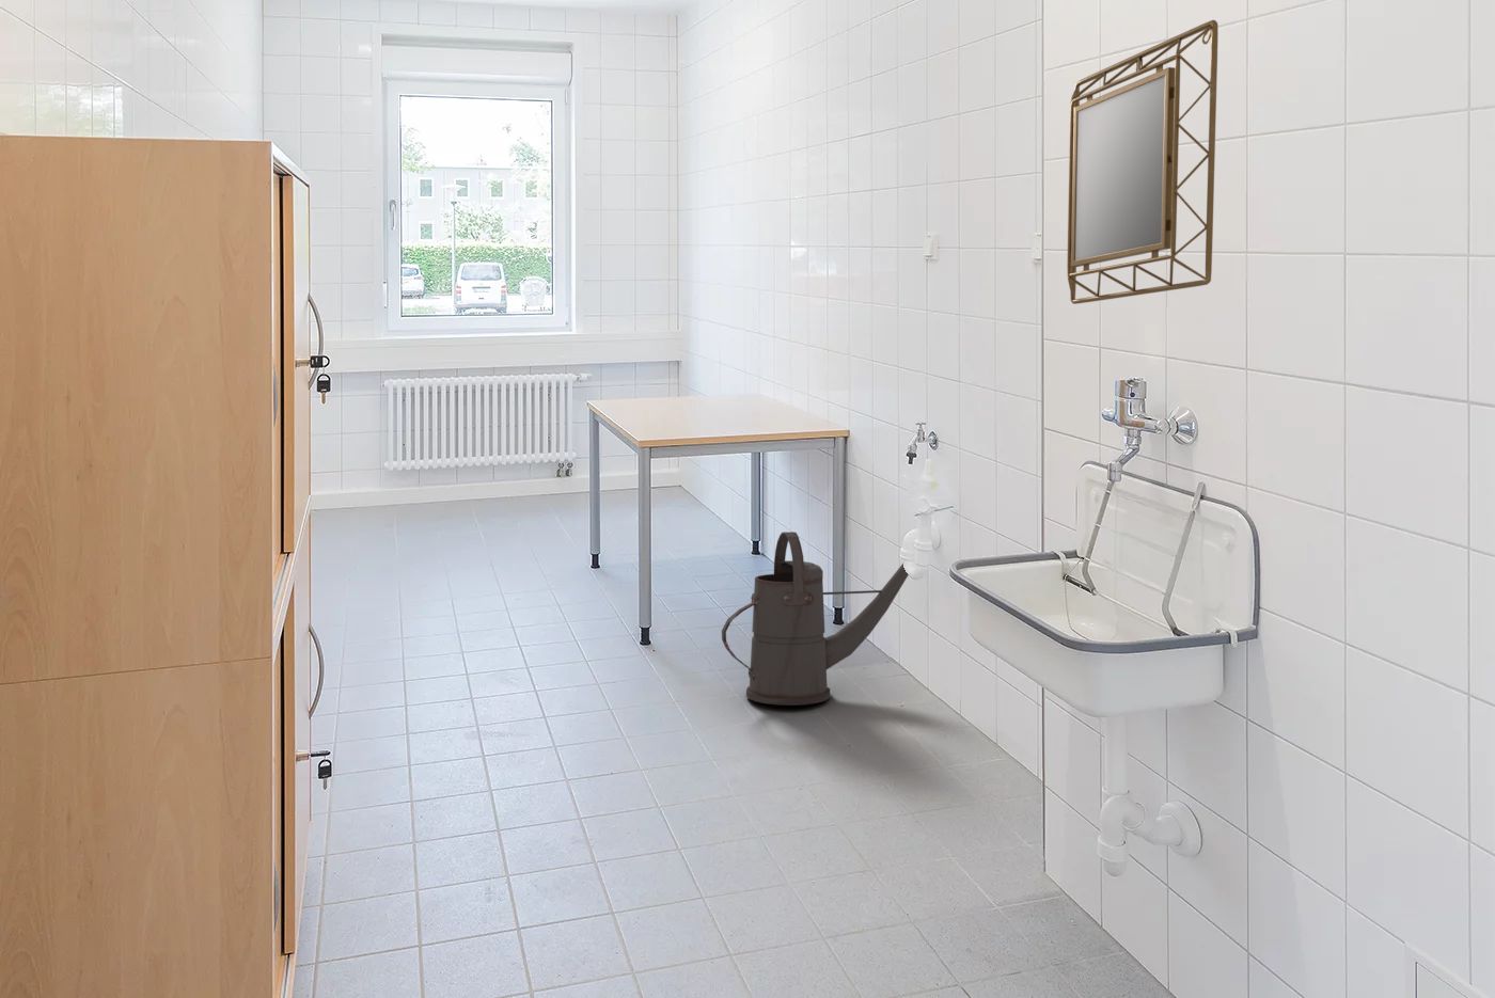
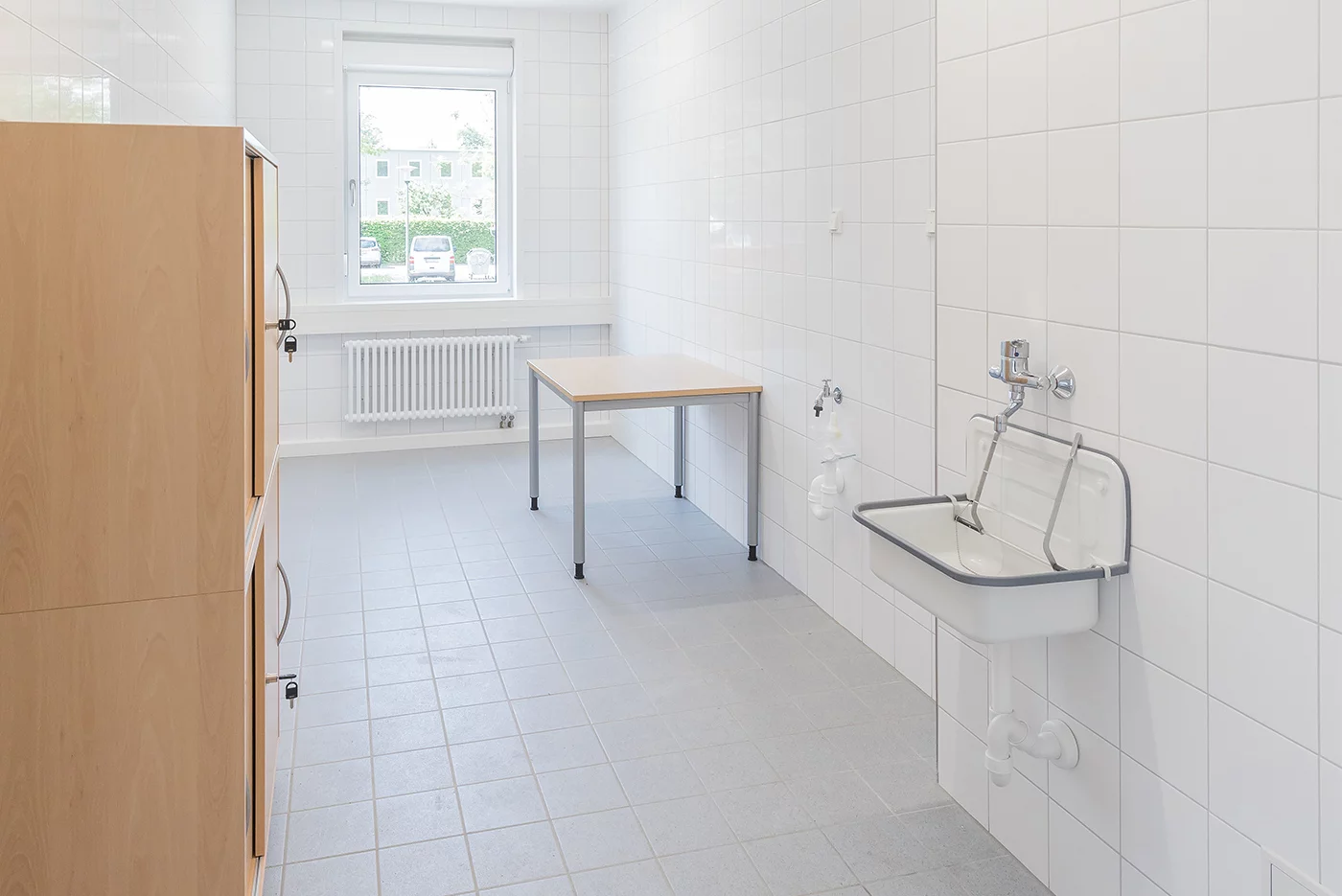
- watering can (820, 613)
- home mirror (1127, 174)
